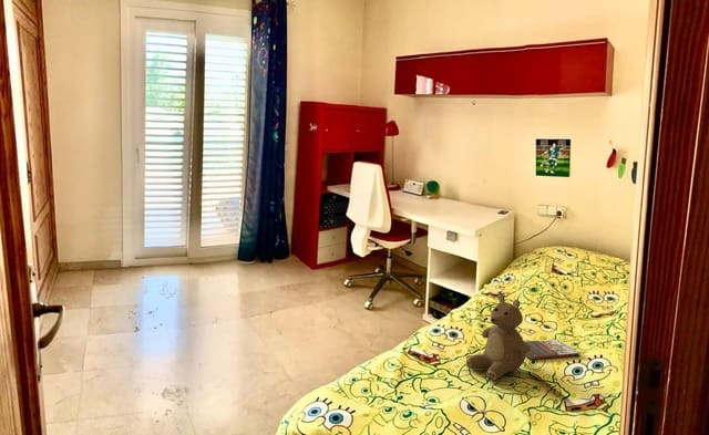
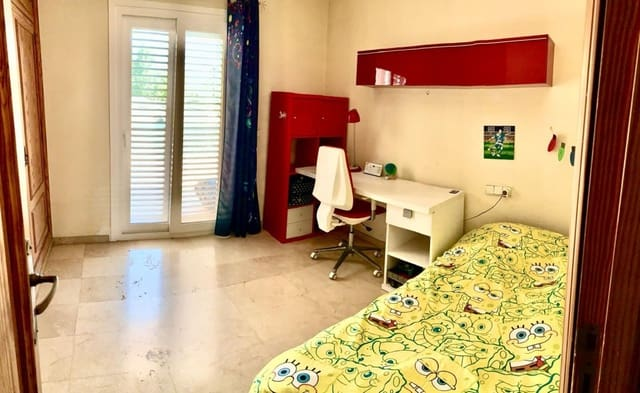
- teddy bear (497, 334)
- comic book (544, 349)
